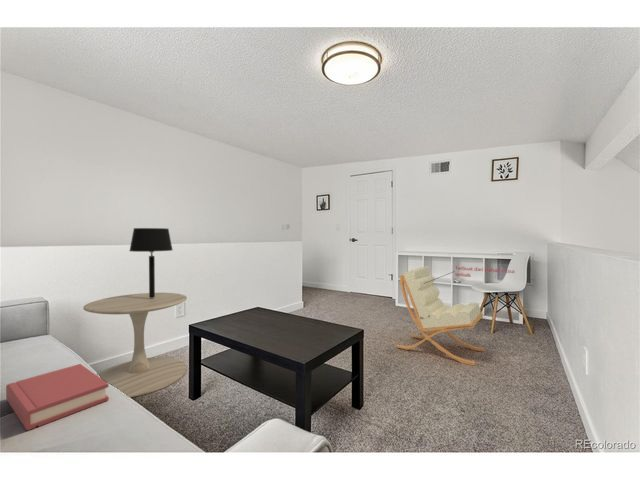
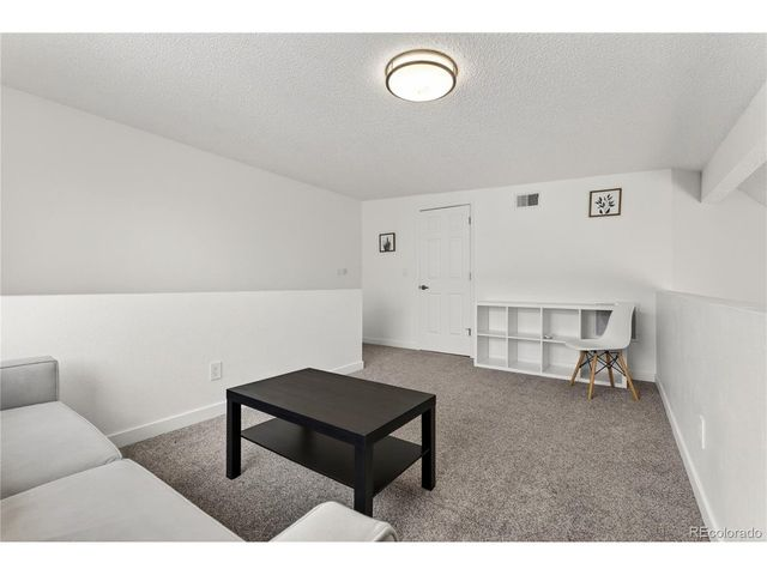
- side table (139, 338)
- lounge chair (454, 308)
- table lamp (151, 262)
- hardback book (57, 392)
